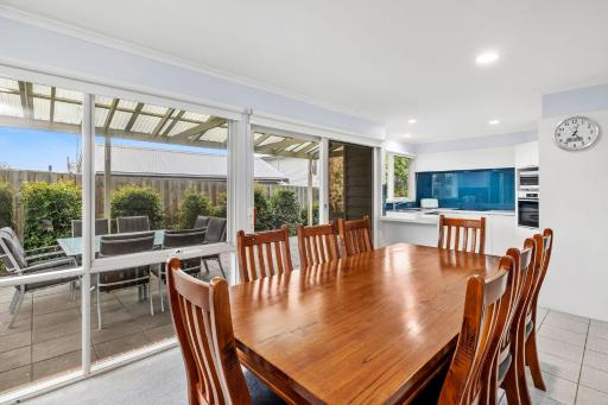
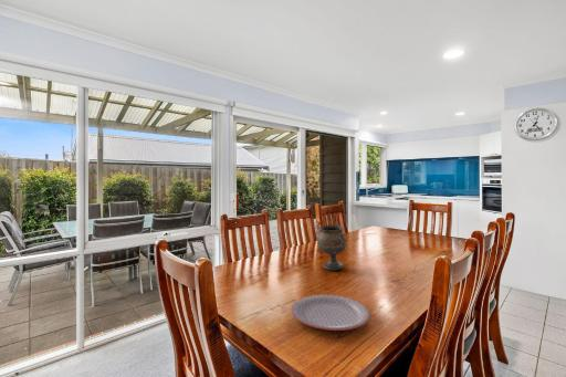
+ goblet (332, 247)
+ plate (329, 312)
